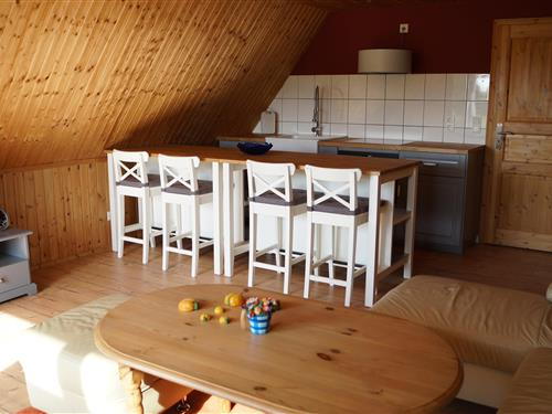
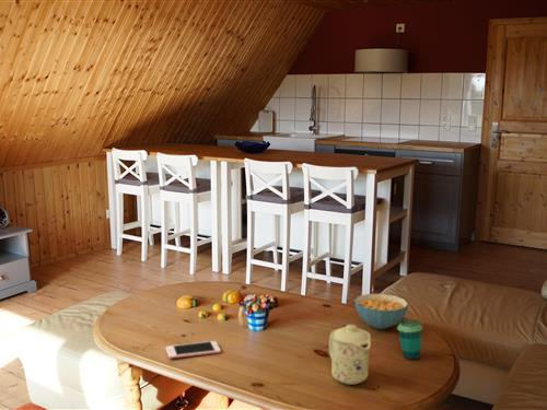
+ cup (409, 339)
+ cereal bowl (381, 314)
+ cell phone (193, 349)
+ mug (348, 351)
